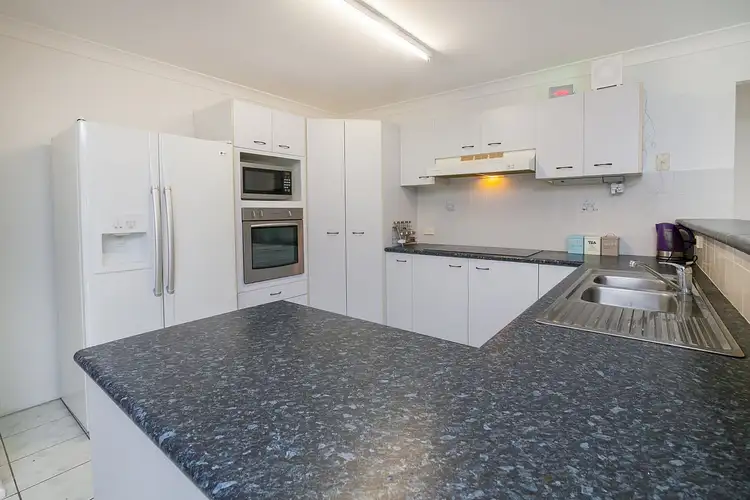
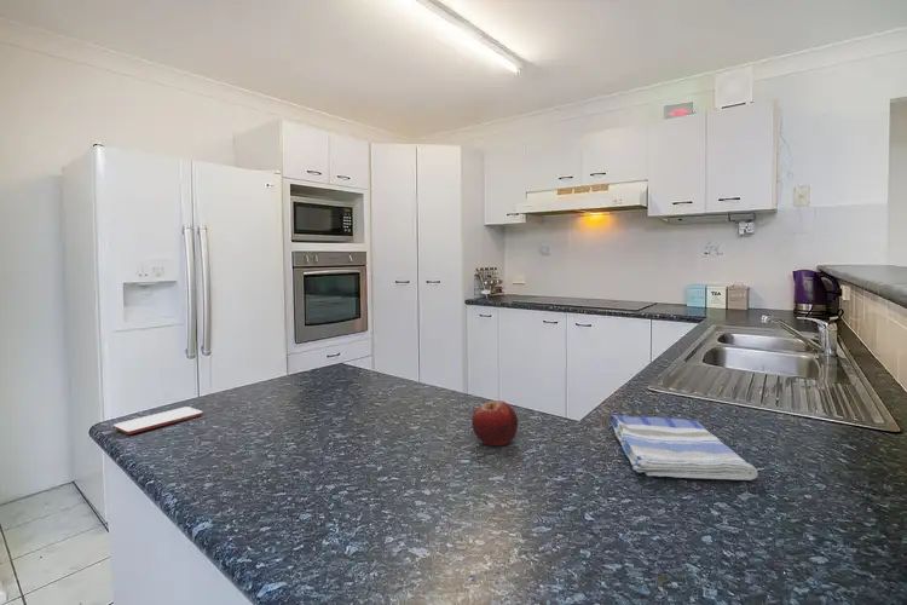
+ fruit (495, 421)
+ smartphone (160, 419)
+ dish towel (671, 442)
